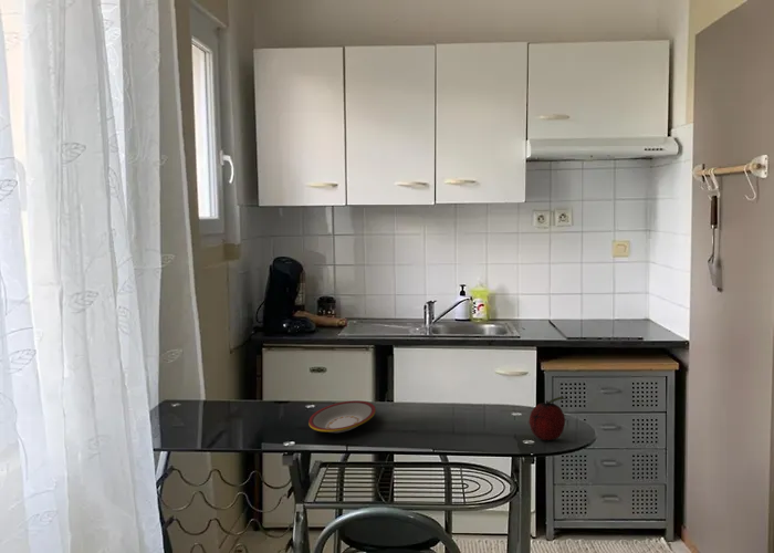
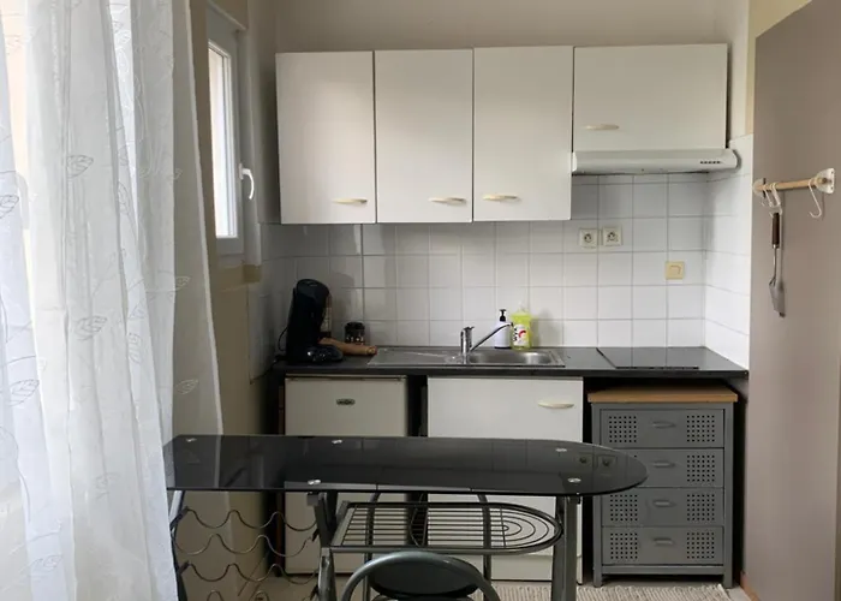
- plate (343, 419)
- fruit (548, 417)
